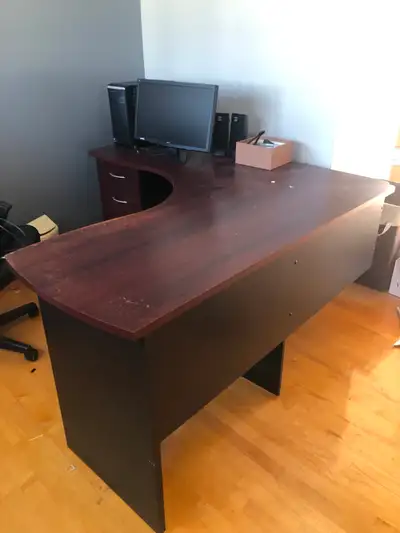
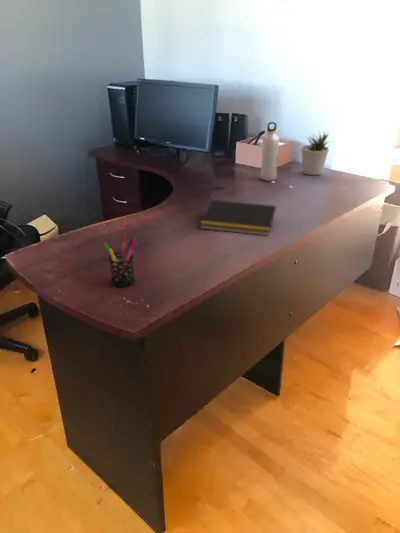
+ pen holder (119, 257)
+ potted plant (314, 151)
+ notepad (238, 216)
+ water bottle (270, 151)
